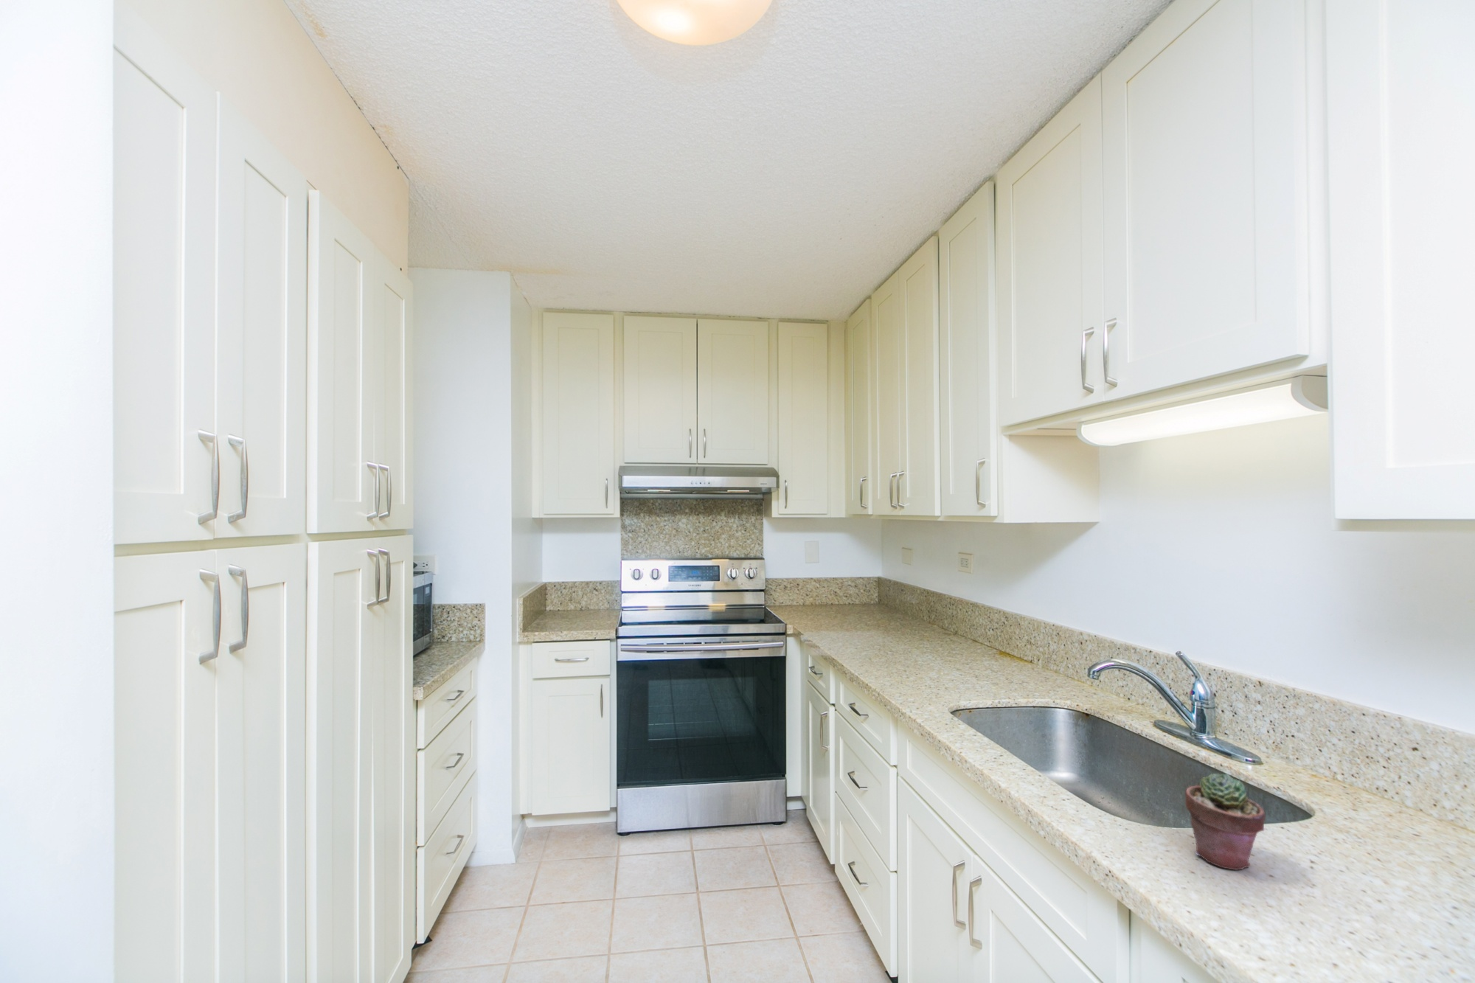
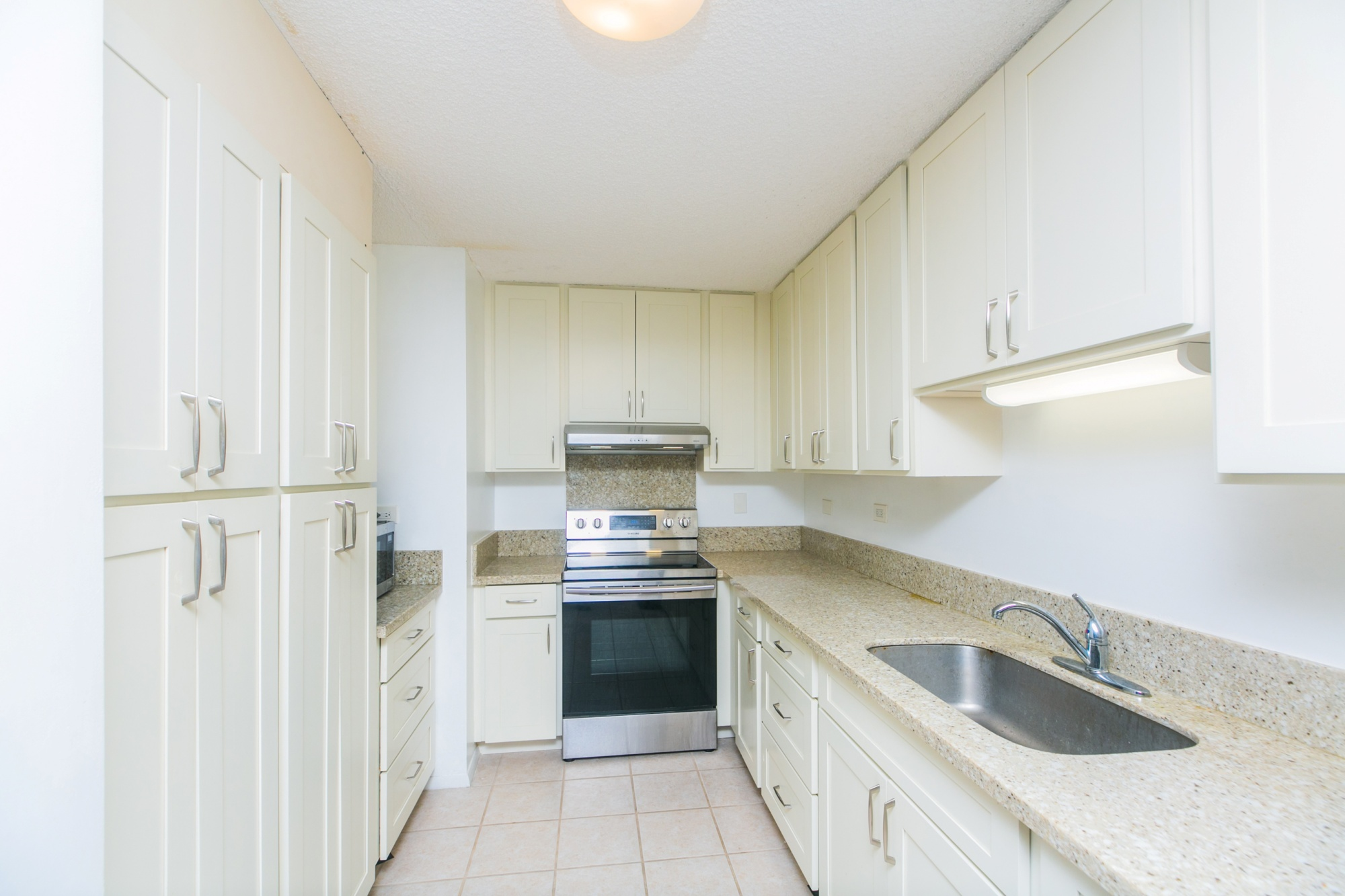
- potted succulent (1223, 816)
